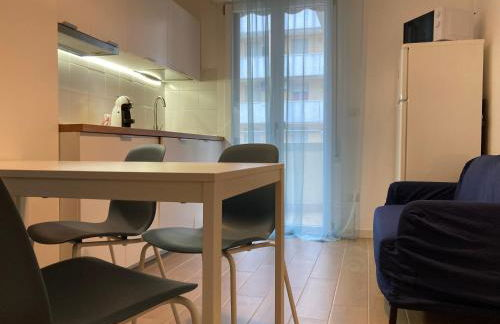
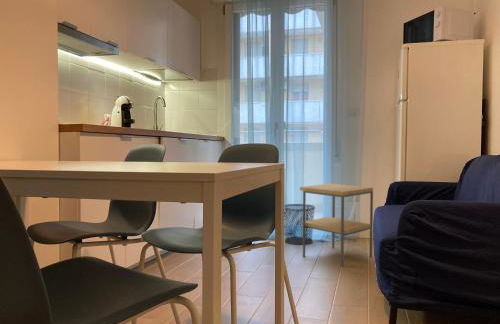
+ side table (335, 221)
+ waste bin (298, 224)
